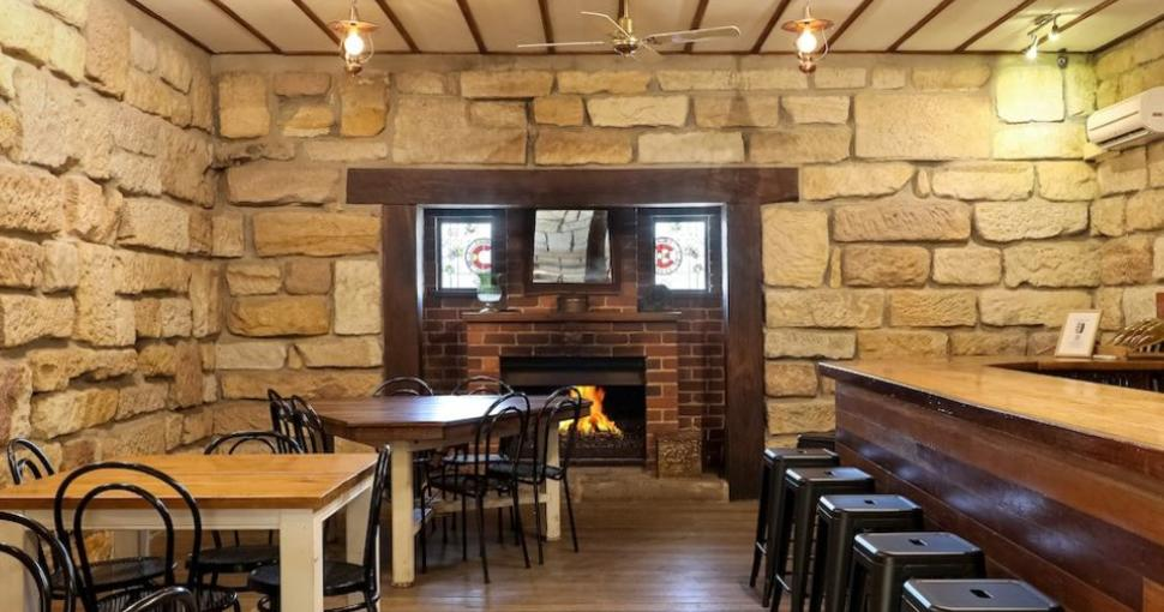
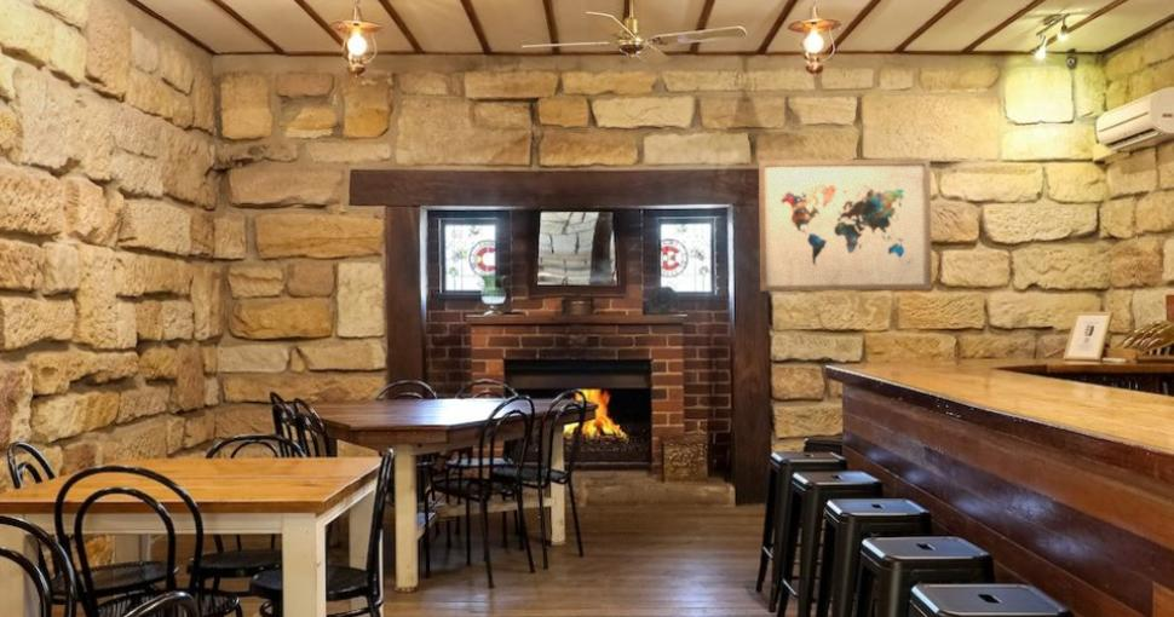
+ wall art (845, 224)
